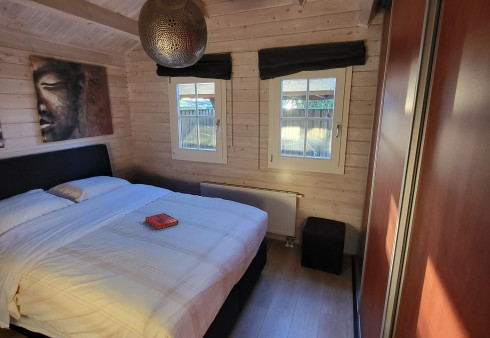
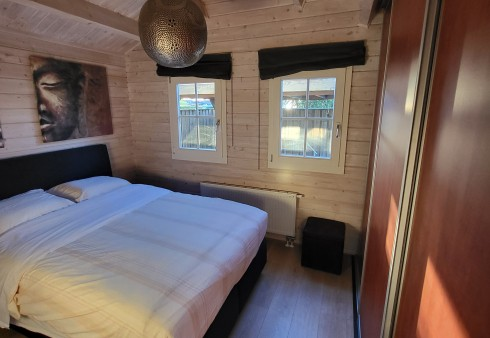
- hardback book (161, 220)
